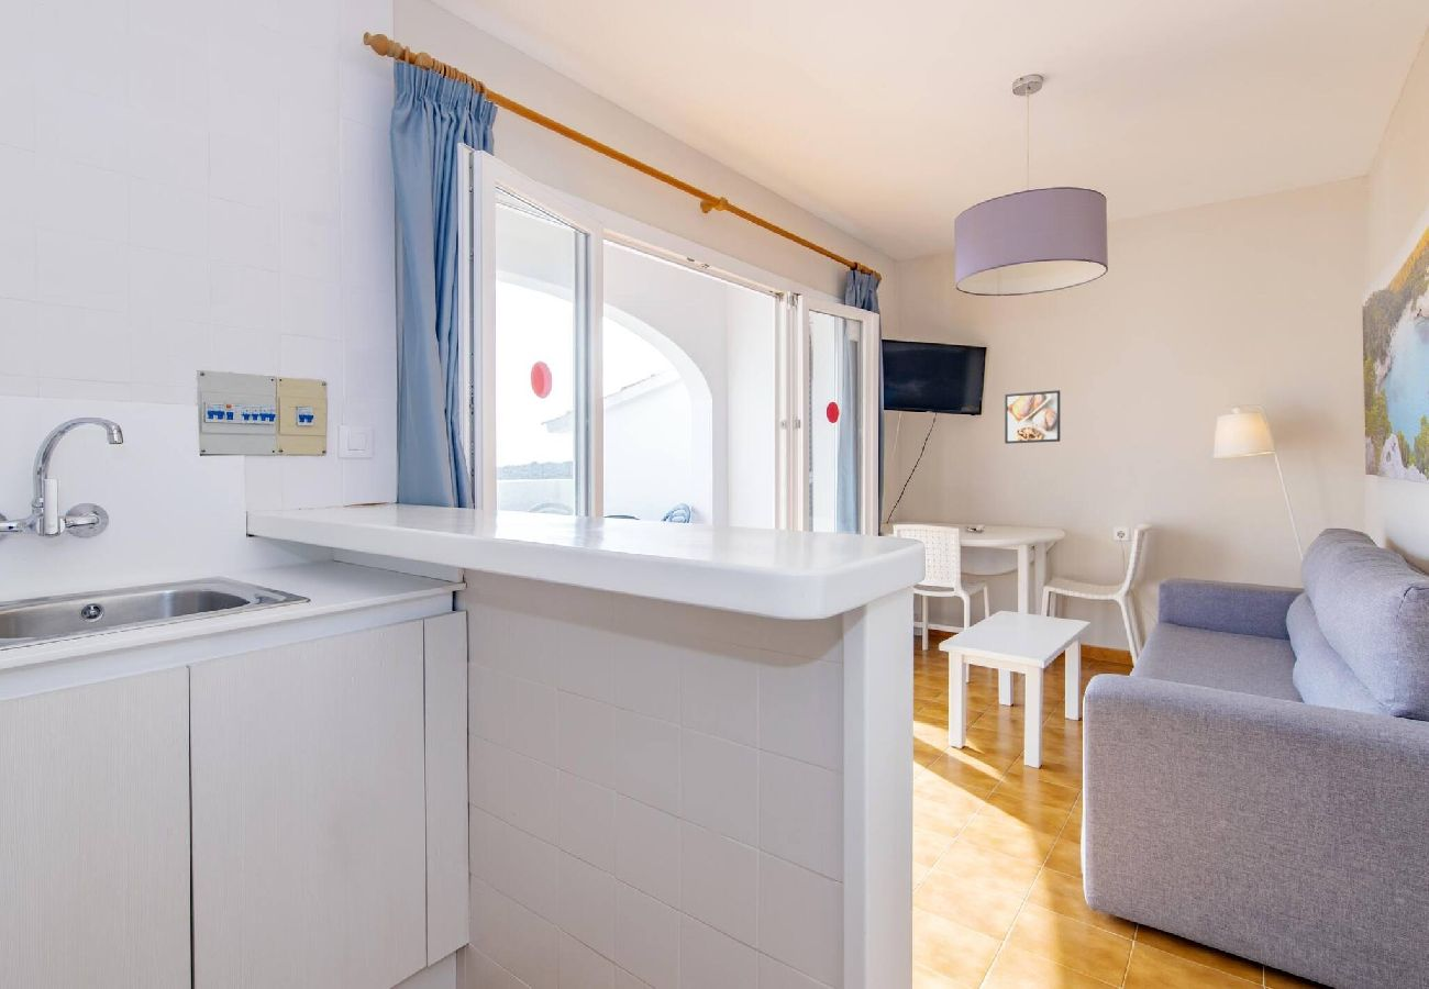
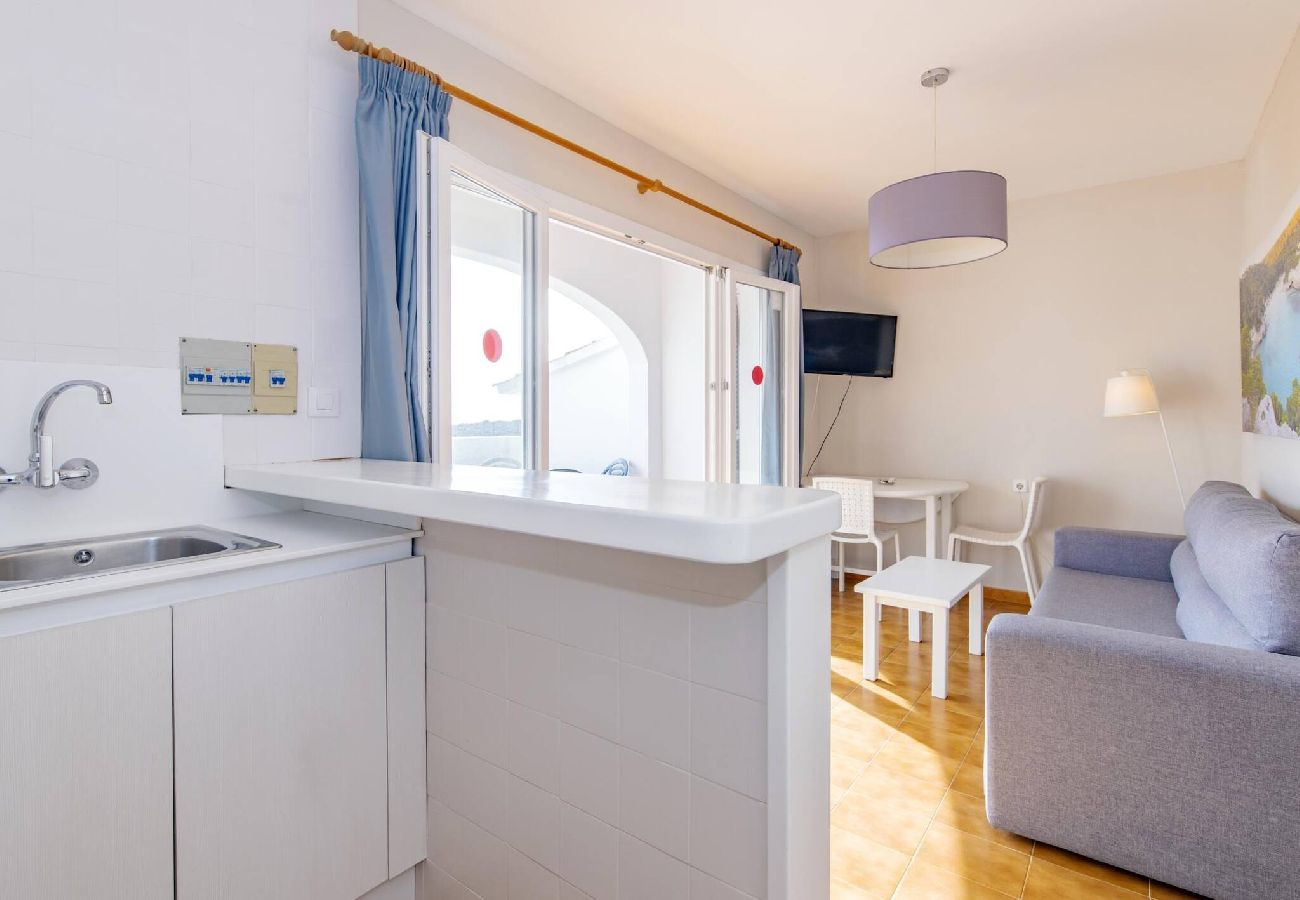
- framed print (1031, 416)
